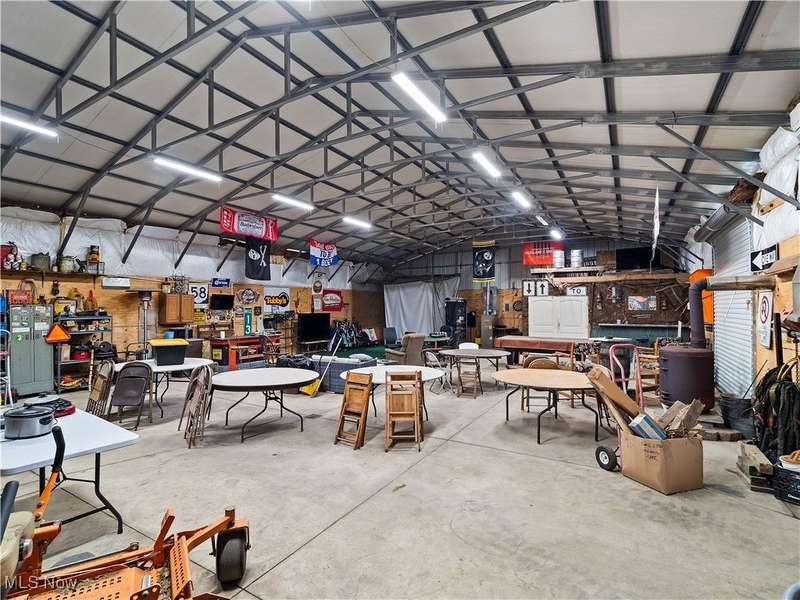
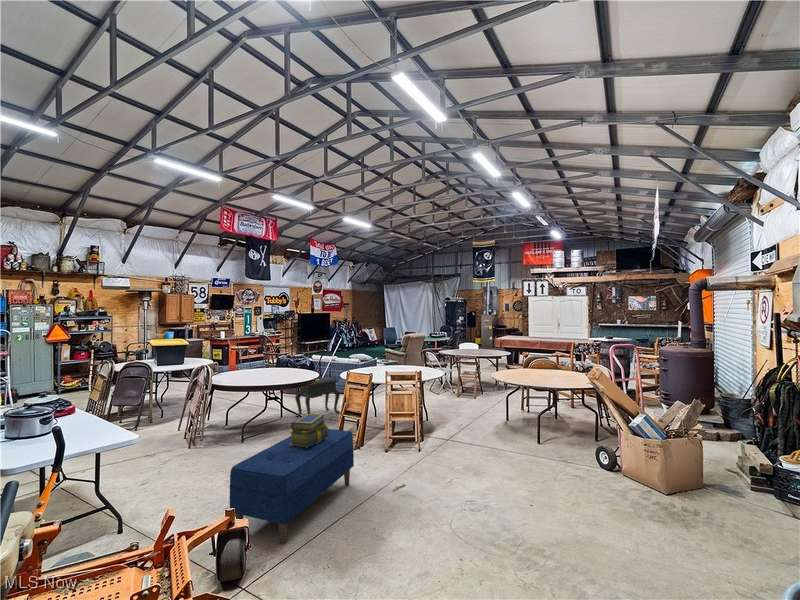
+ bench (299, 476)
+ side table (316, 395)
+ stack of books (309, 429)
